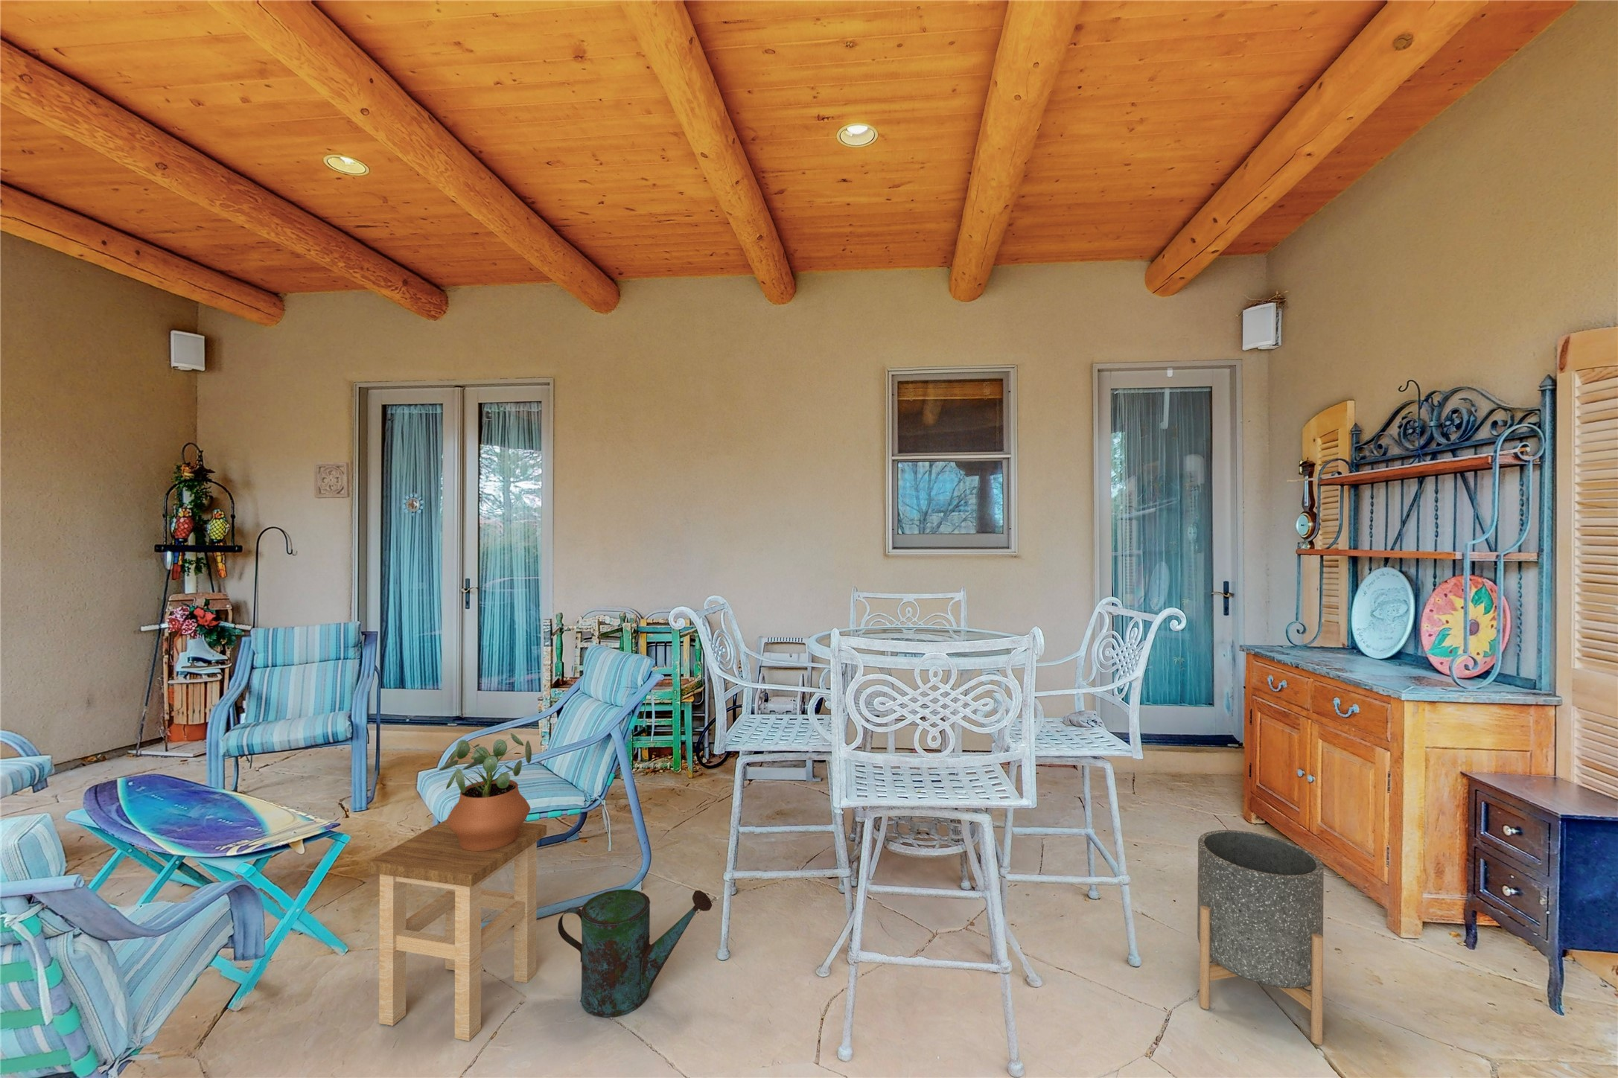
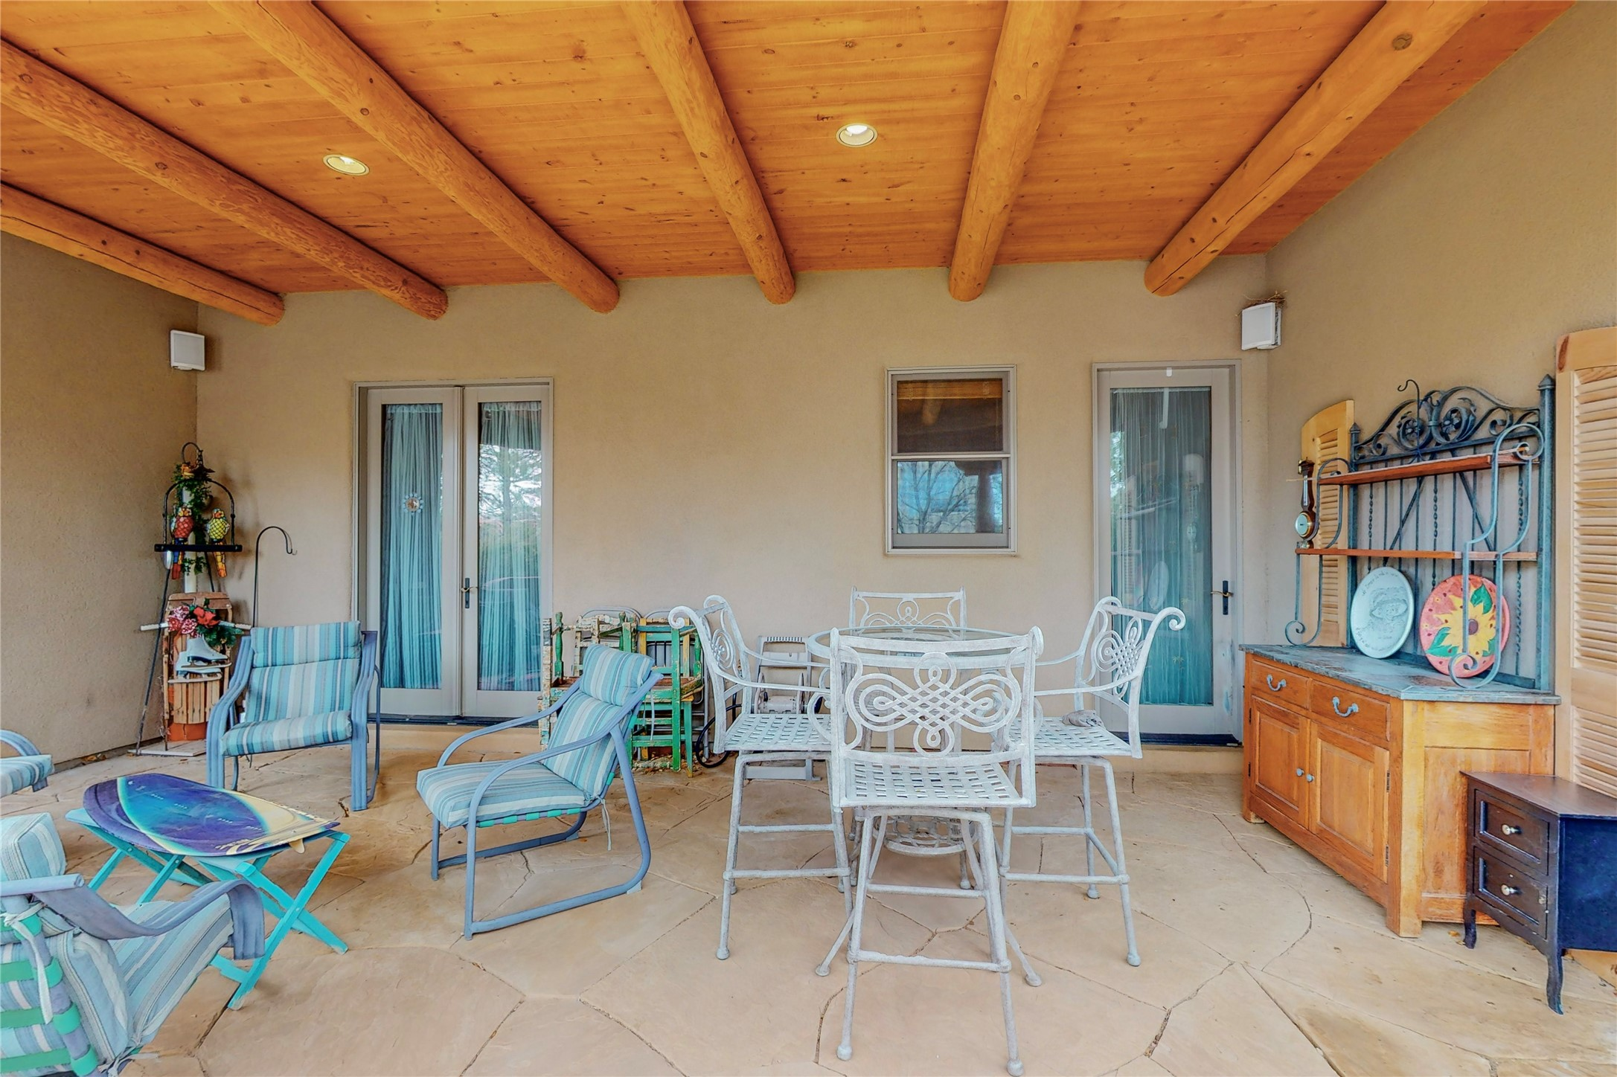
- stool (462, 919)
- wall ornament (332, 480)
- watering can (634, 942)
- planter (1257, 924)
- potted plant (481, 786)
